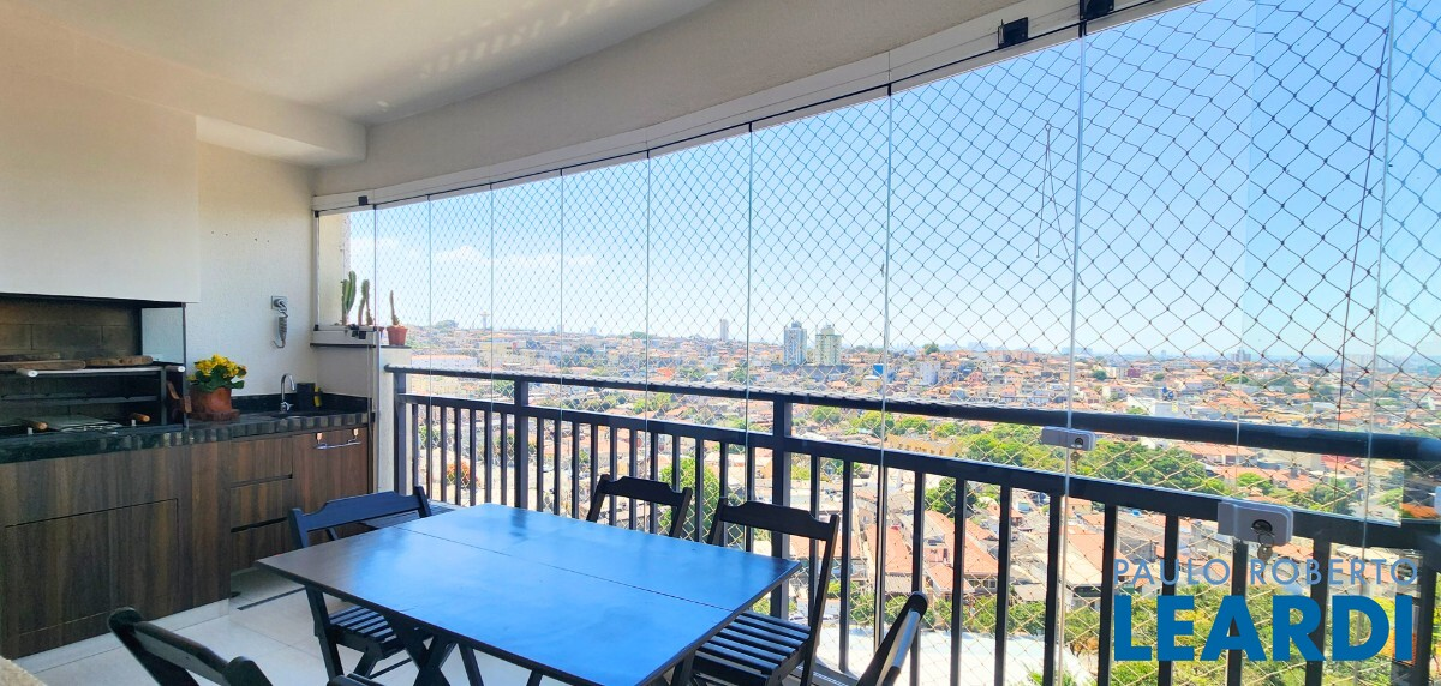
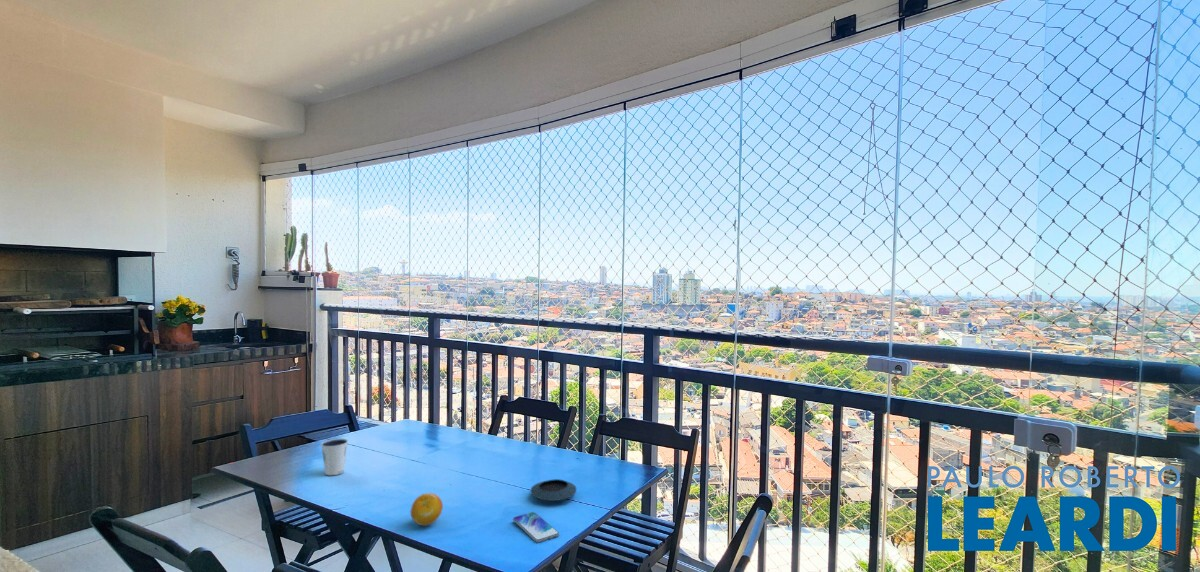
+ smartphone (535, 526)
+ saucer (553, 488)
+ dixie cup (334, 457)
+ fruit (426, 508)
